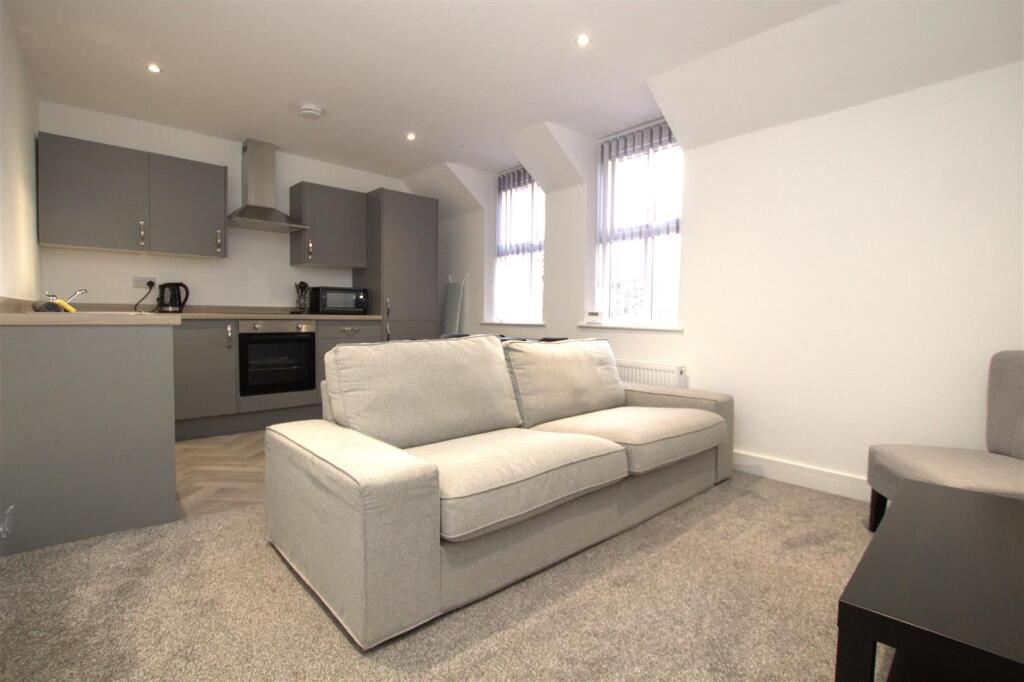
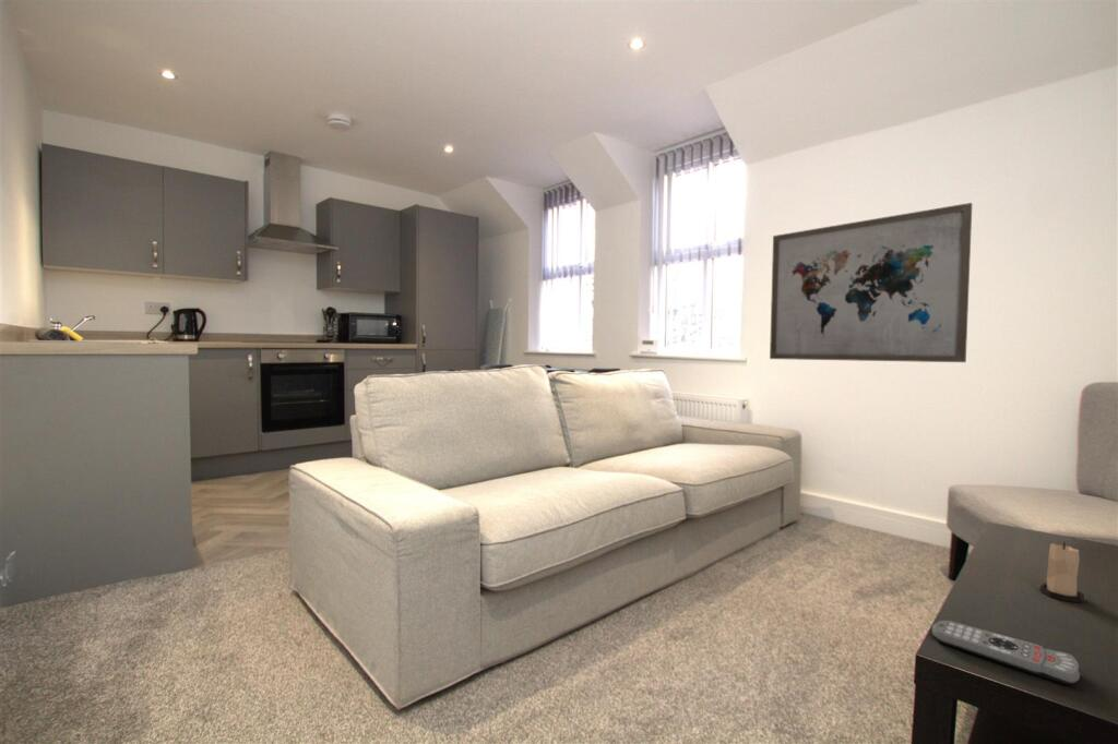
+ remote control (1000, 648)
+ candle (1062, 568)
+ wall art (857, 291)
